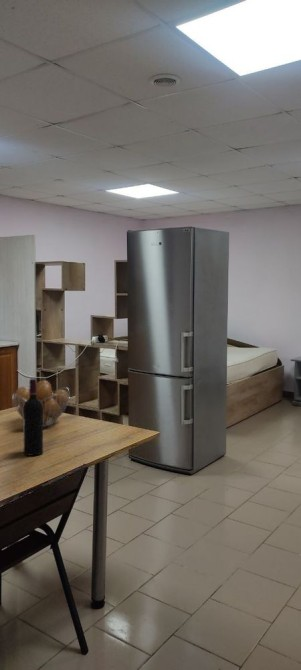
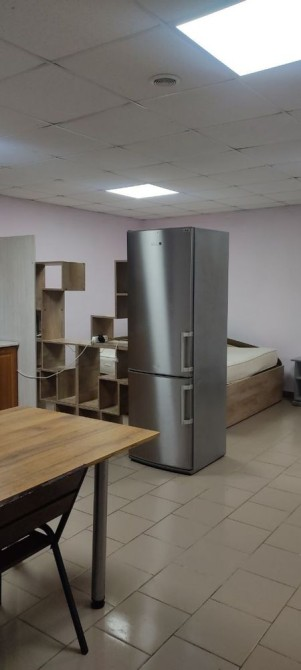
- wine bottle (33, 416)
- fruit basket (41, 402)
